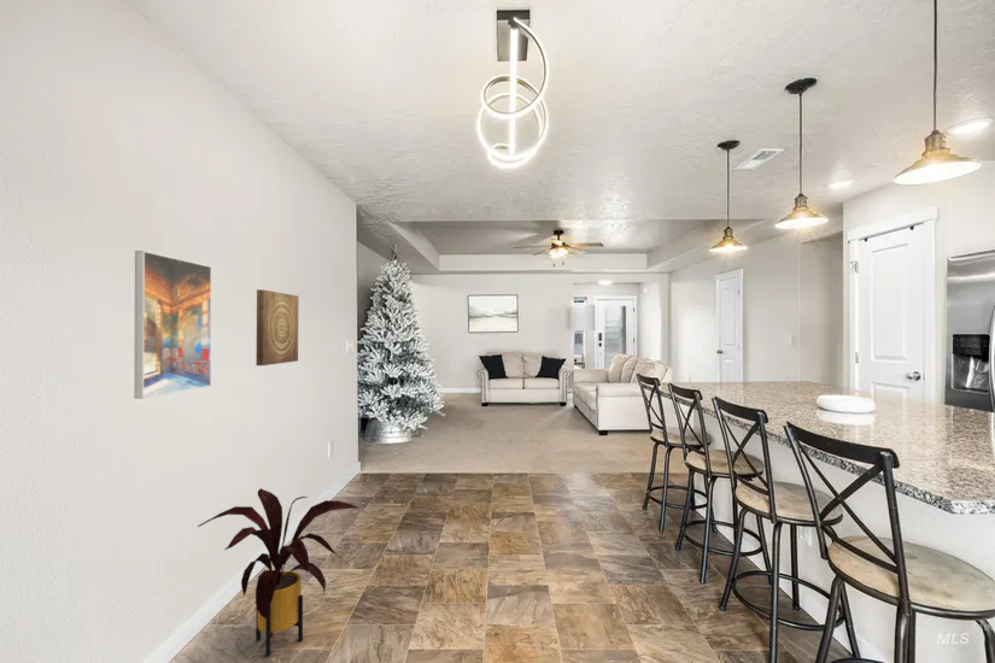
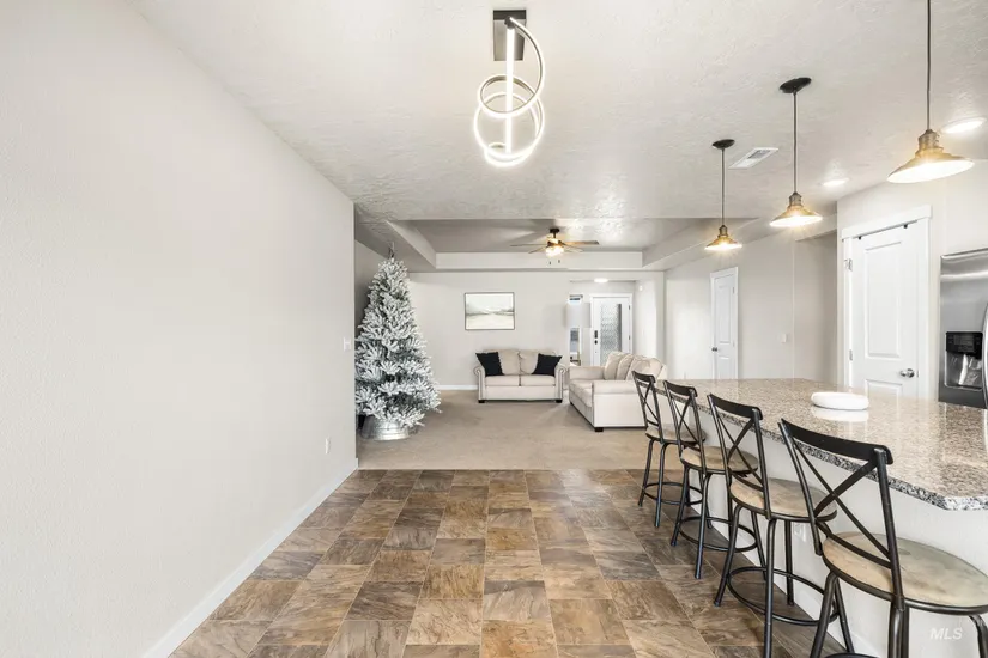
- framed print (176, 325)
- house plant (271, 570)
- wall art (279, 328)
